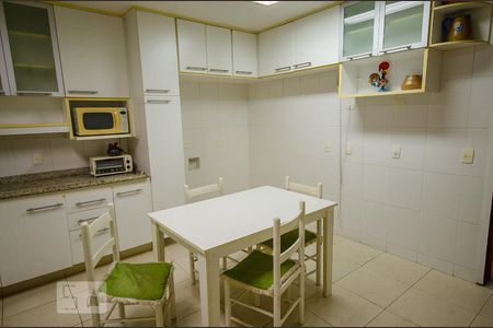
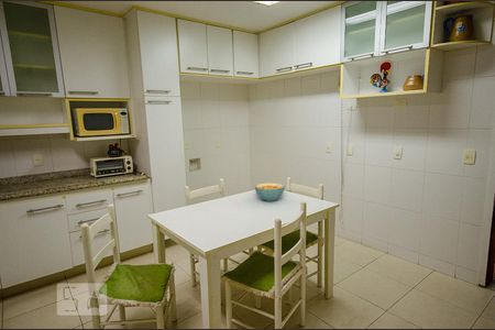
+ cereal bowl (270, 193)
